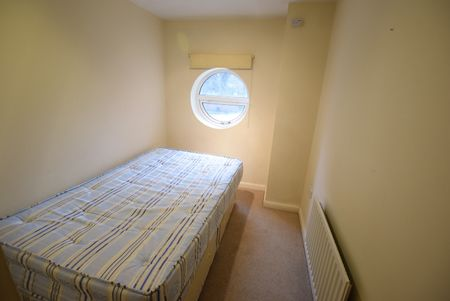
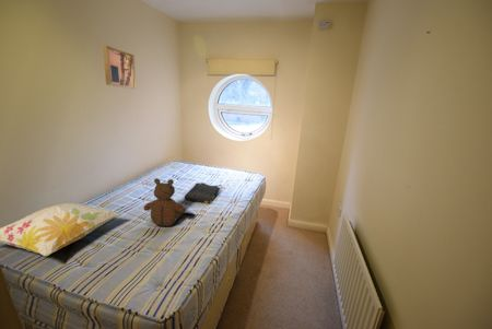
+ decorative pillow (59, 224)
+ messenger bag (203, 191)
+ wall art (120, 69)
+ teddy bear (166, 199)
